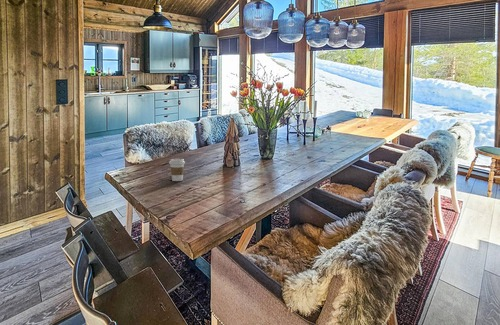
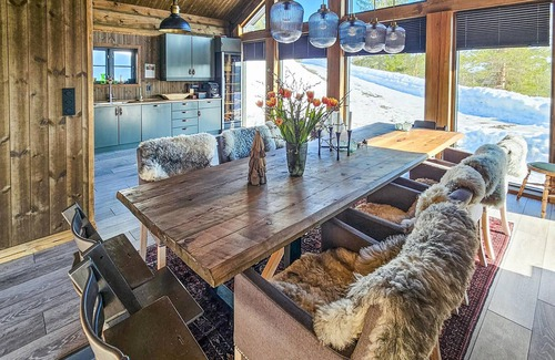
- coffee cup (177, 169)
